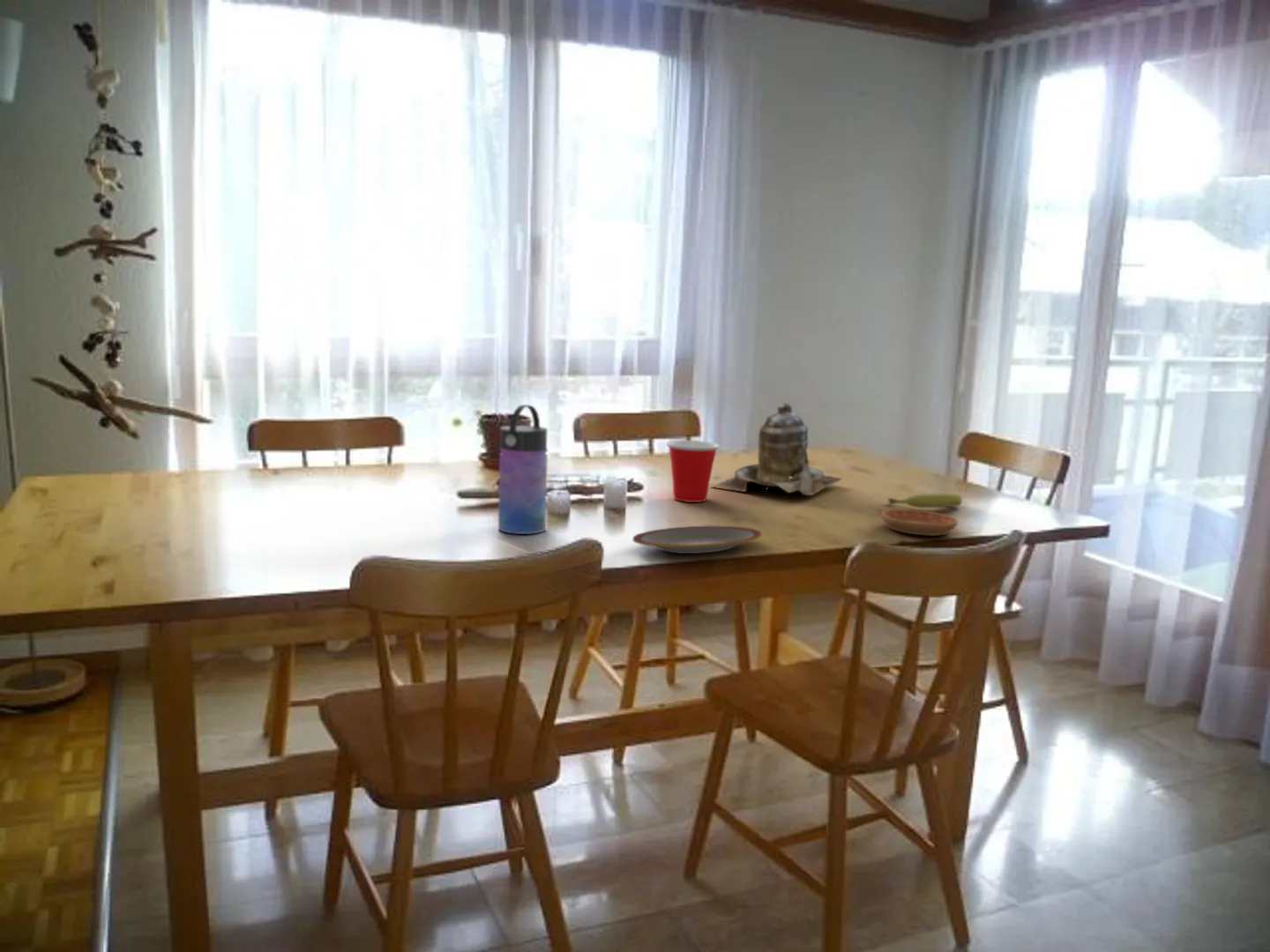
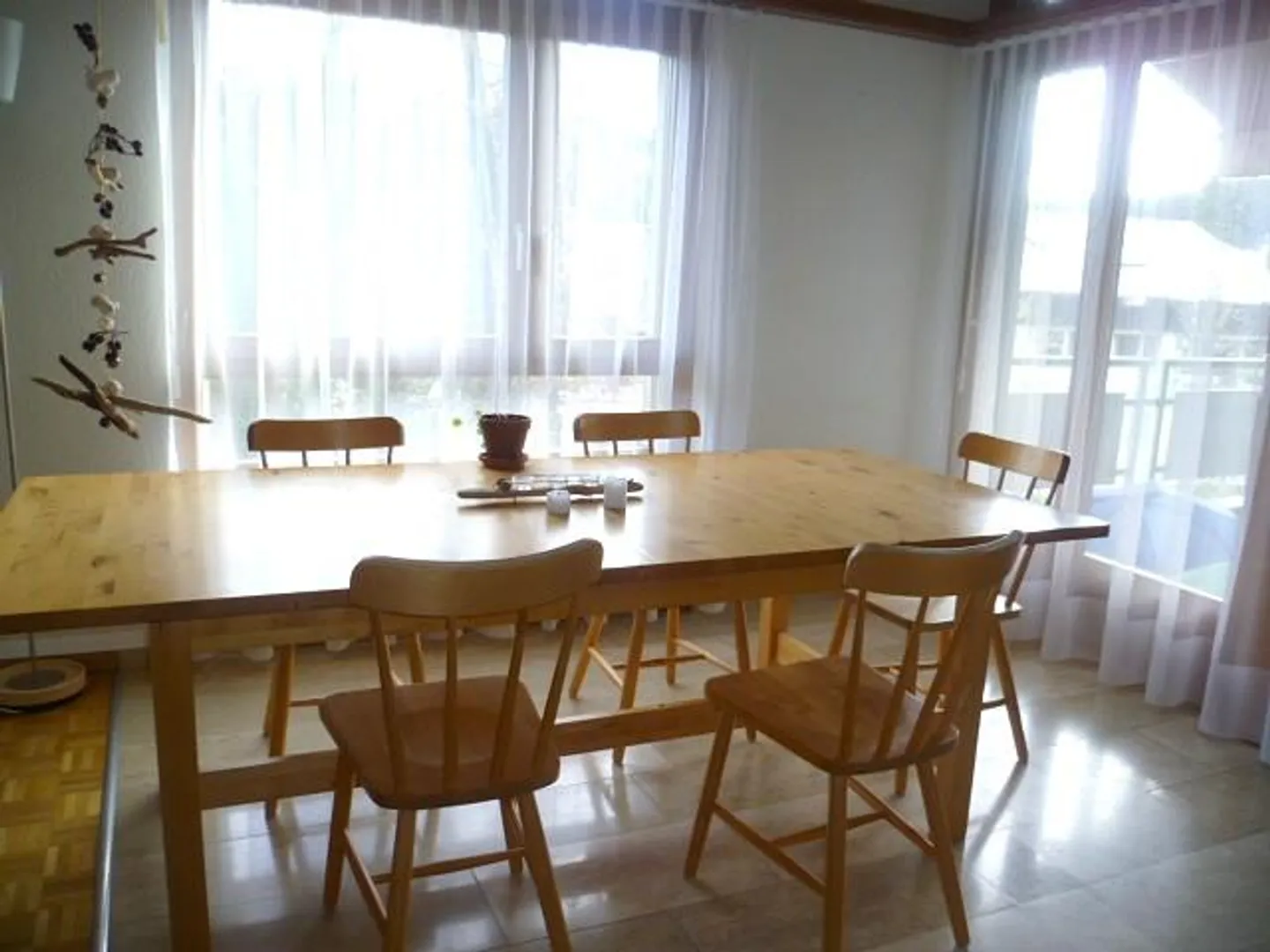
- fruit (930, 499)
- plate (698, 541)
- cup (691, 472)
- teapot (780, 444)
- saucer (918, 523)
- water bottle (523, 467)
